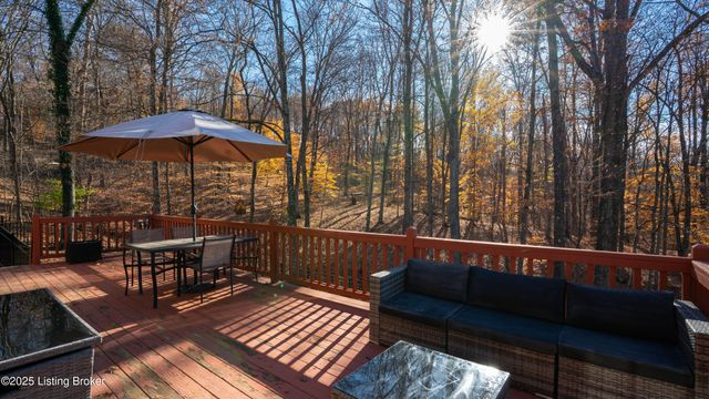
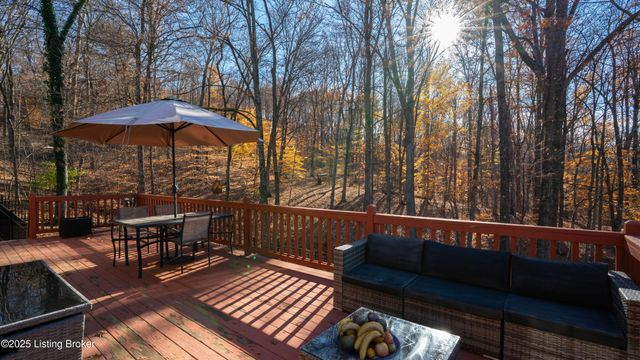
+ fruit bowl (368, 331)
